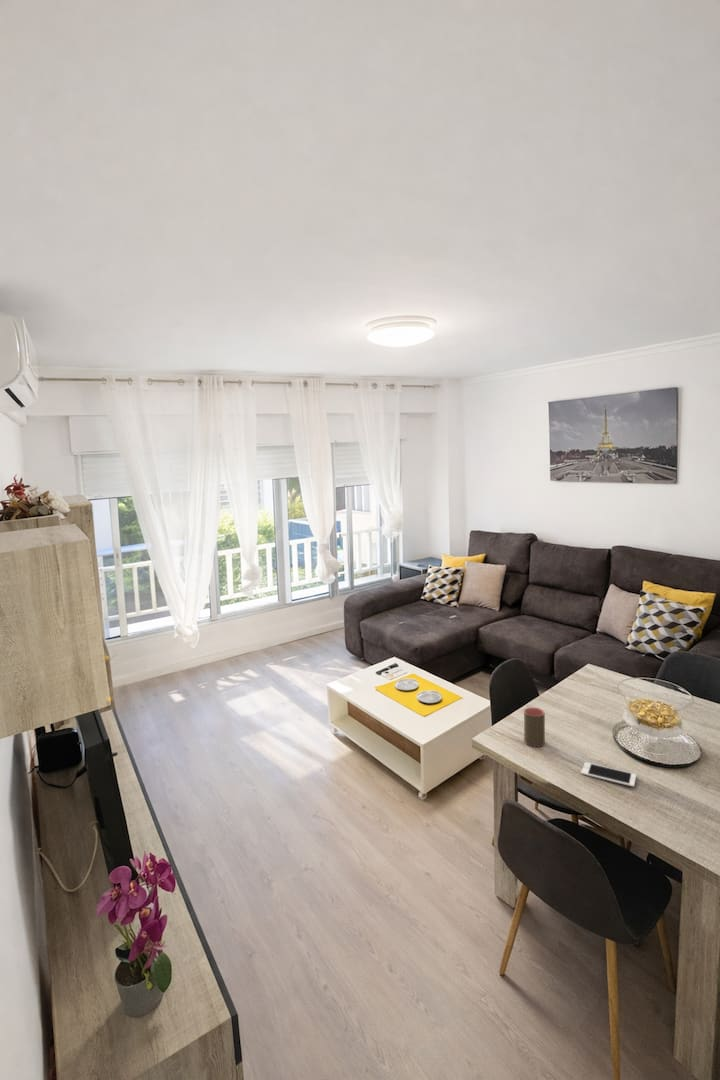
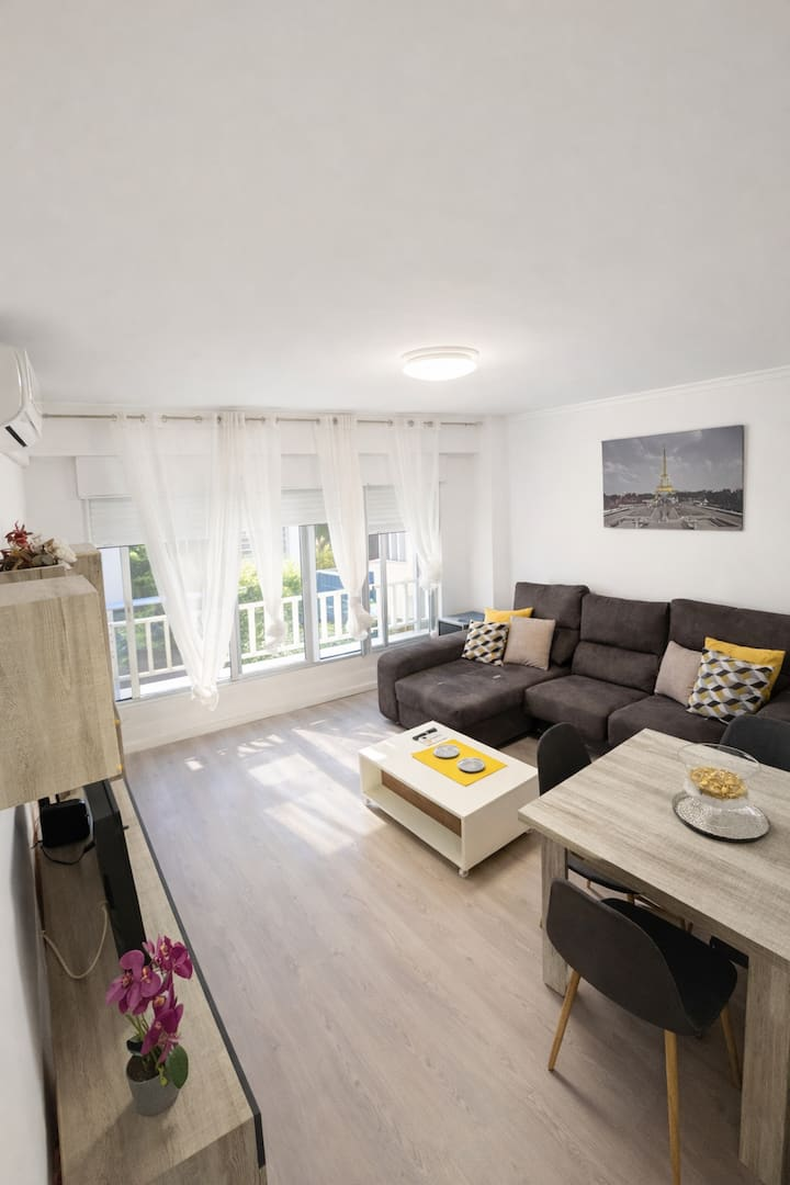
- cell phone (608, 774)
- cup (534, 726)
